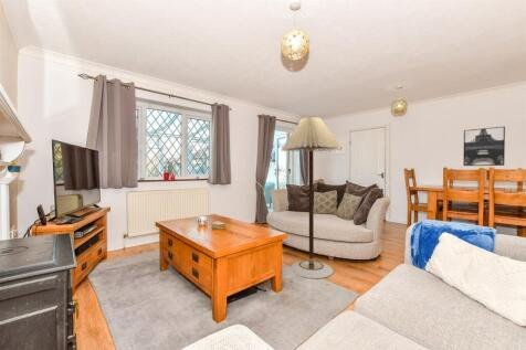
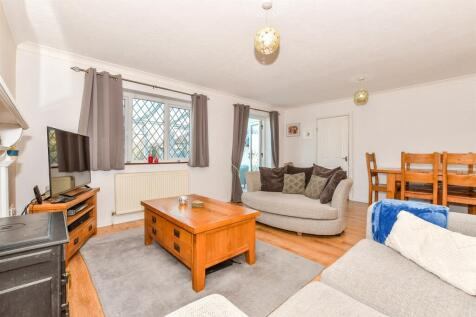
- wall art (483, 147)
- floor lamp (311, 194)
